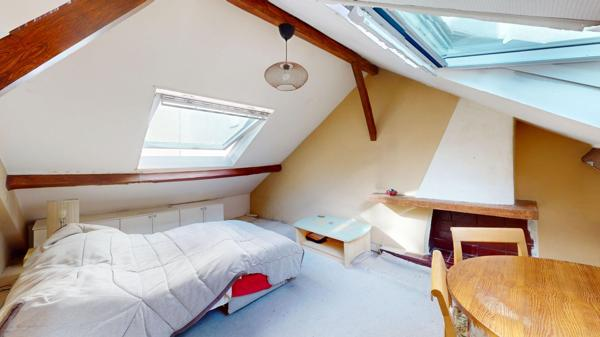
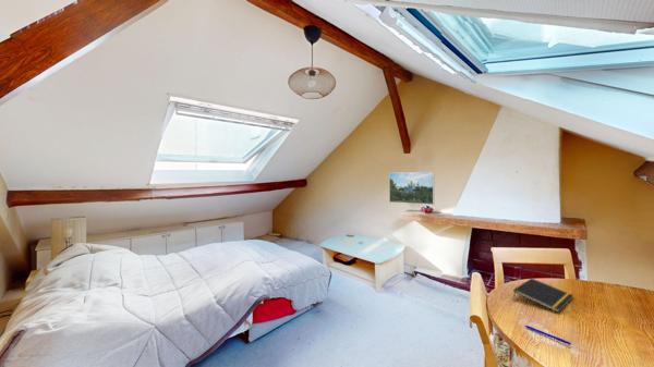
+ pen (545, 333)
+ notepad (543, 293)
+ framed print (410, 187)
